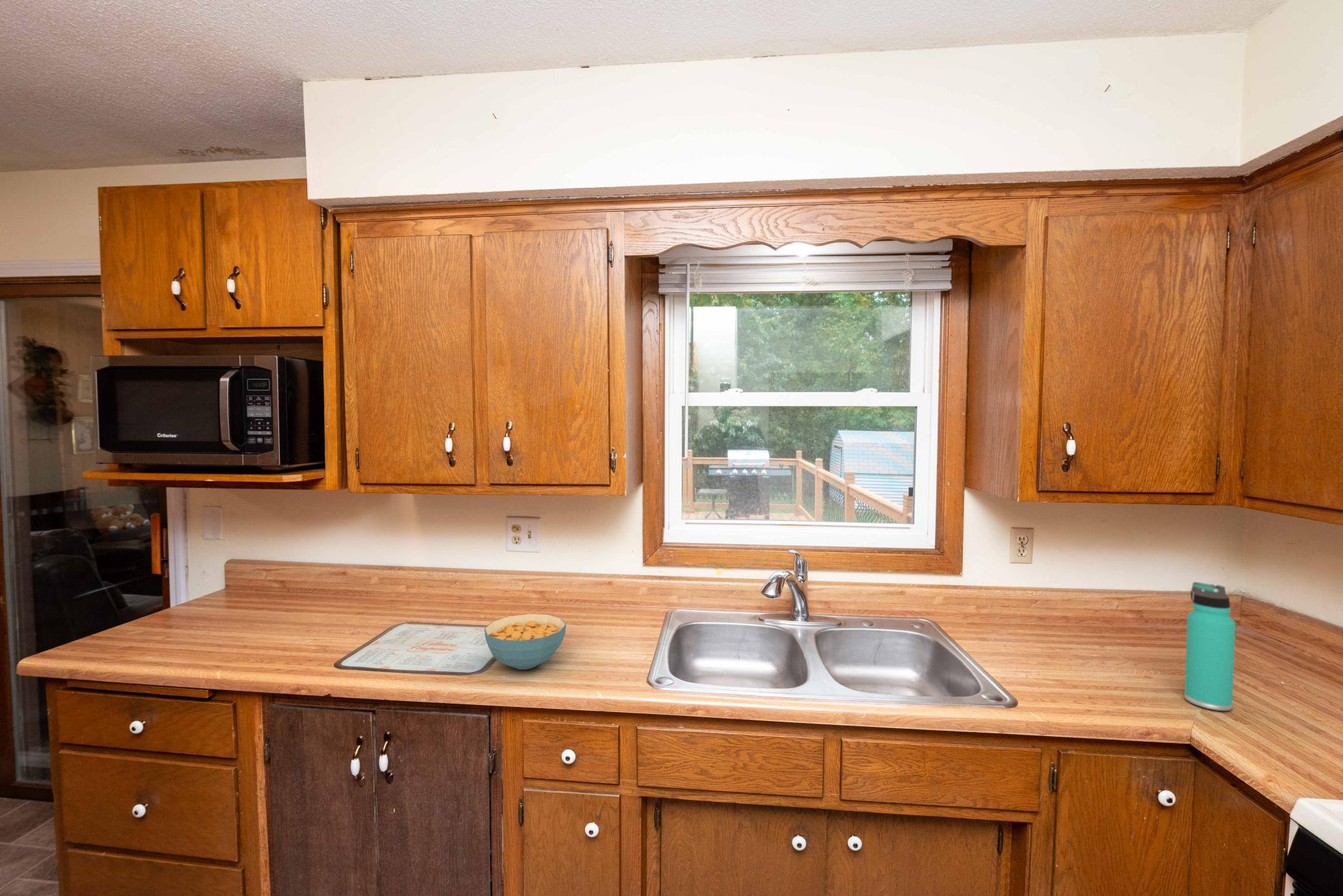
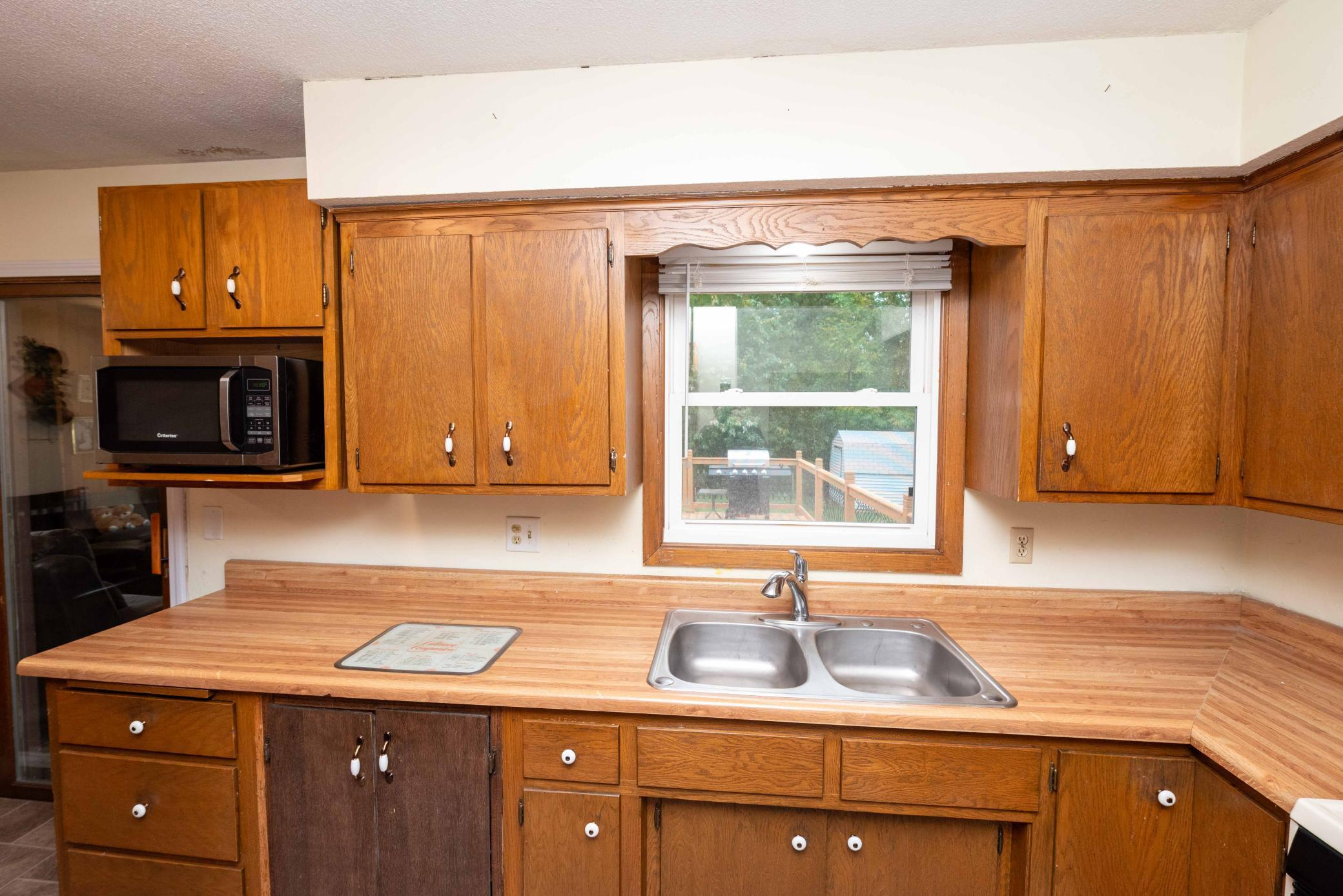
- cereal bowl (526, 646)
- thermos bottle (1209, 644)
